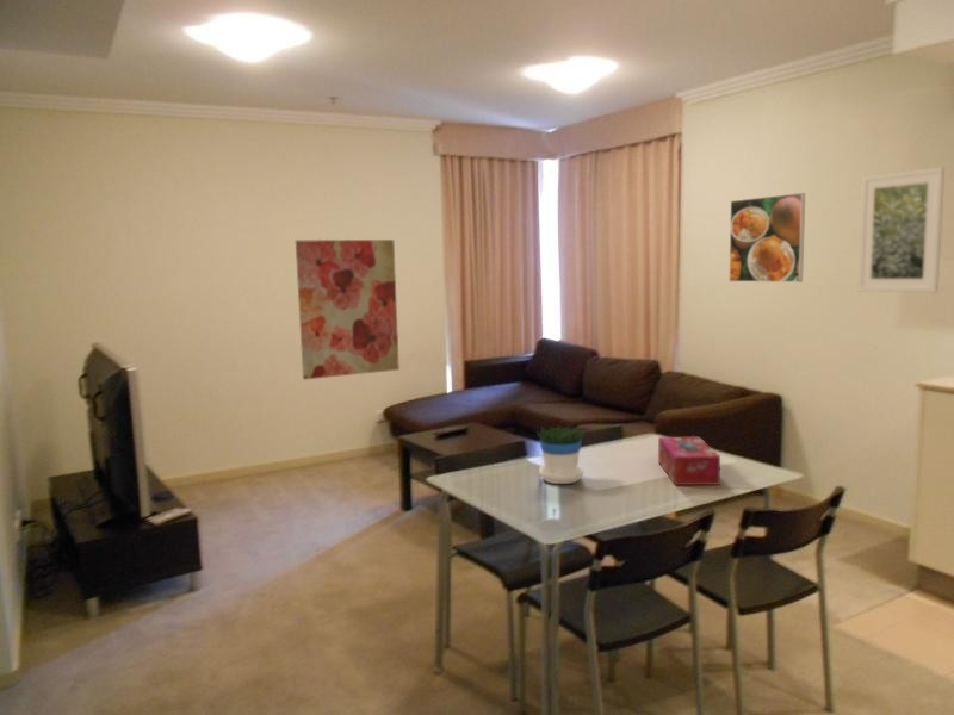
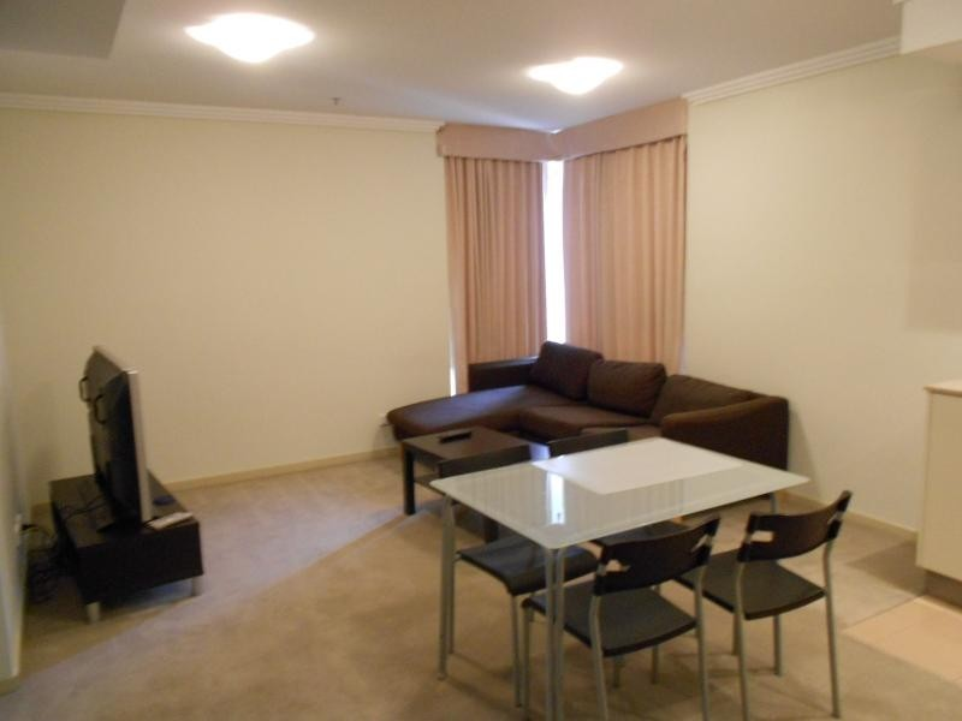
- wall art (349, 307)
- flowerpot (560, 455)
- tissue box (687, 459)
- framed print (764, 240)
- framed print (898, 232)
